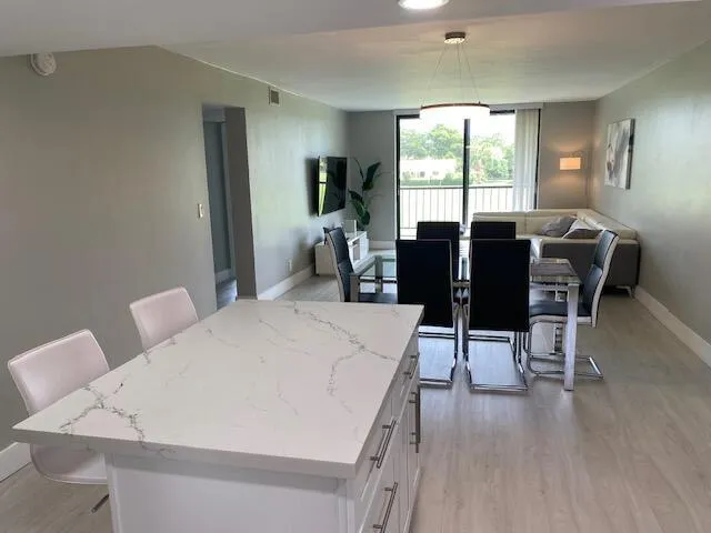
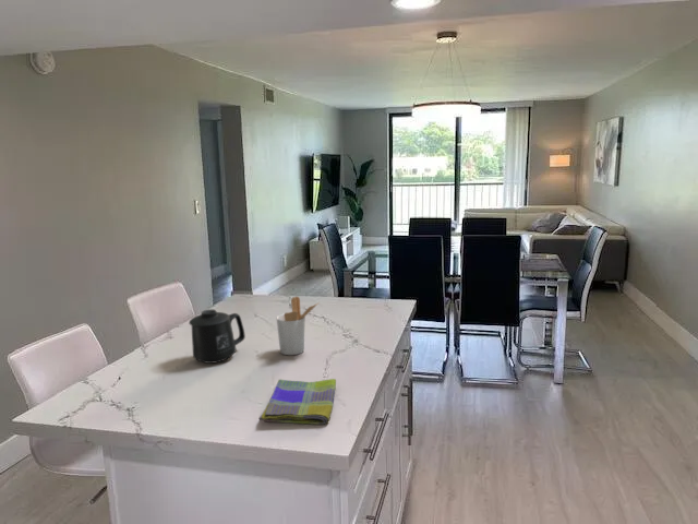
+ mug (216, 332)
+ utensil holder (298, 325)
+ dish towel (301, 398)
